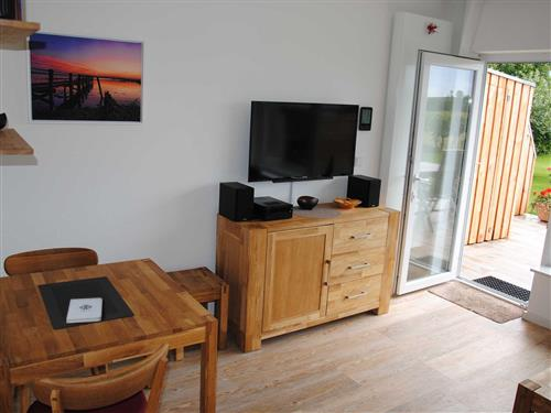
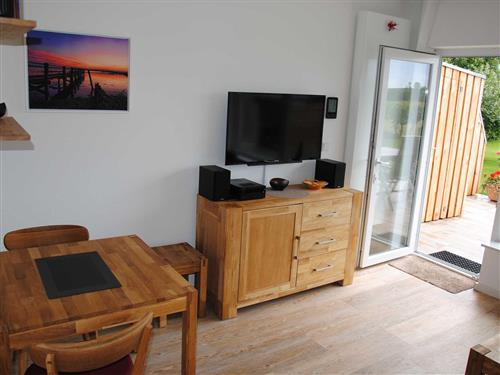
- notepad (85, 309)
